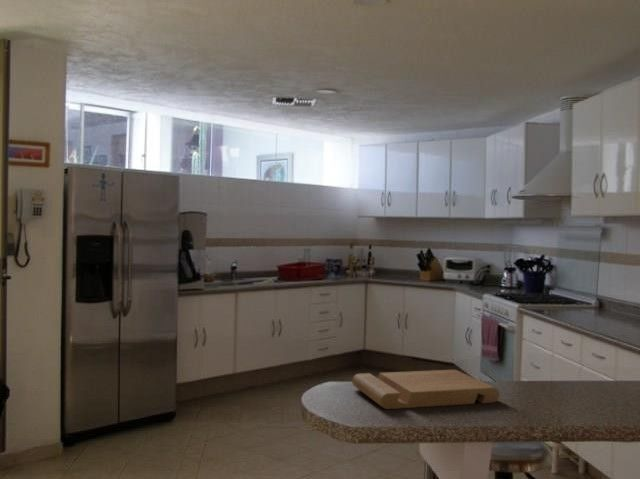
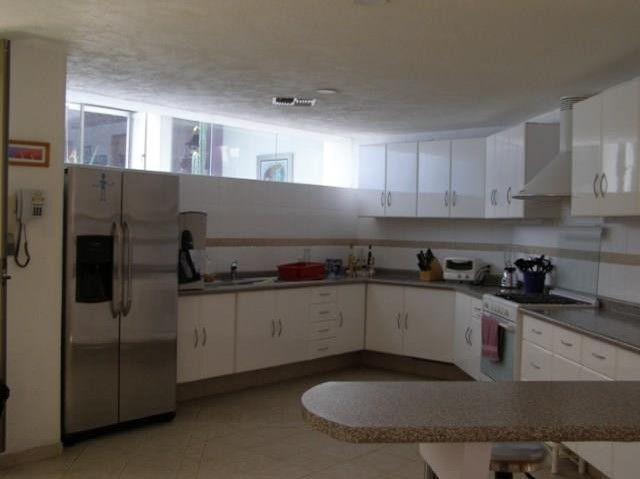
- cutting board (423, 387)
